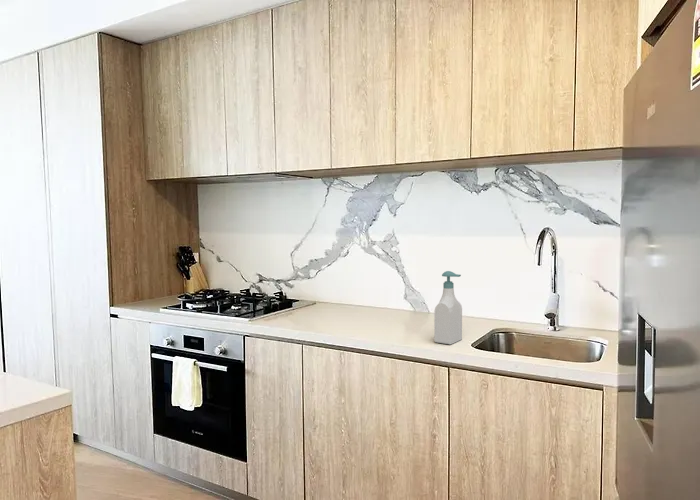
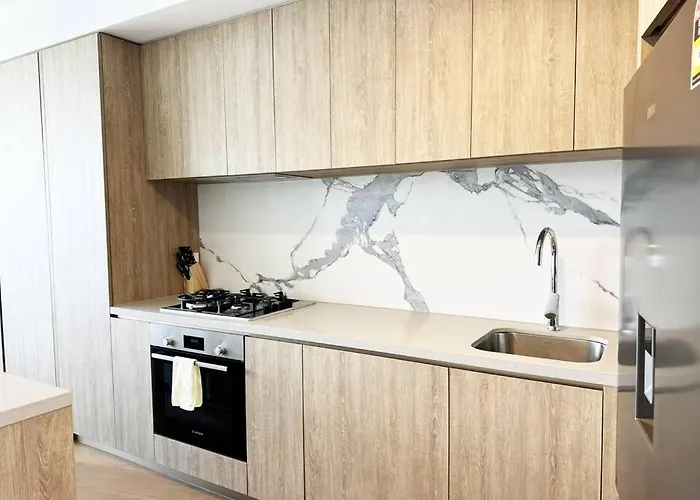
- soap bottle (450, 306)
